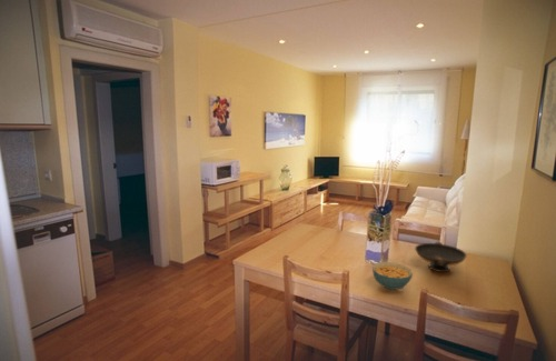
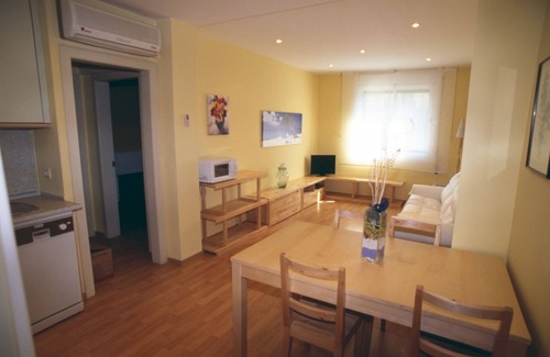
- decorative bowl (439, 259)
- cereal bowl (390, 278)
